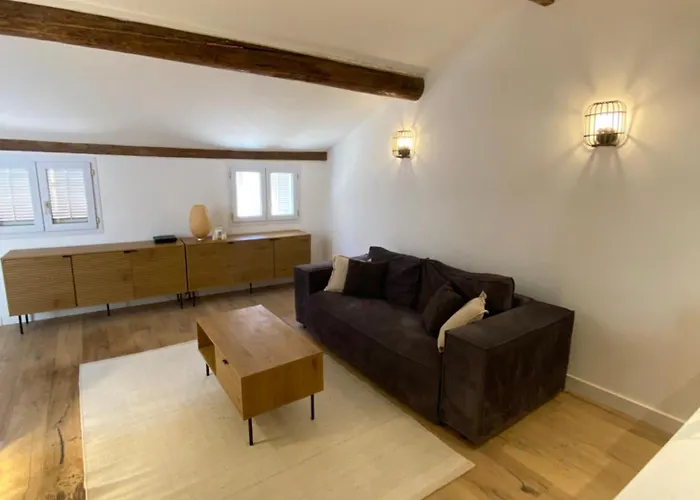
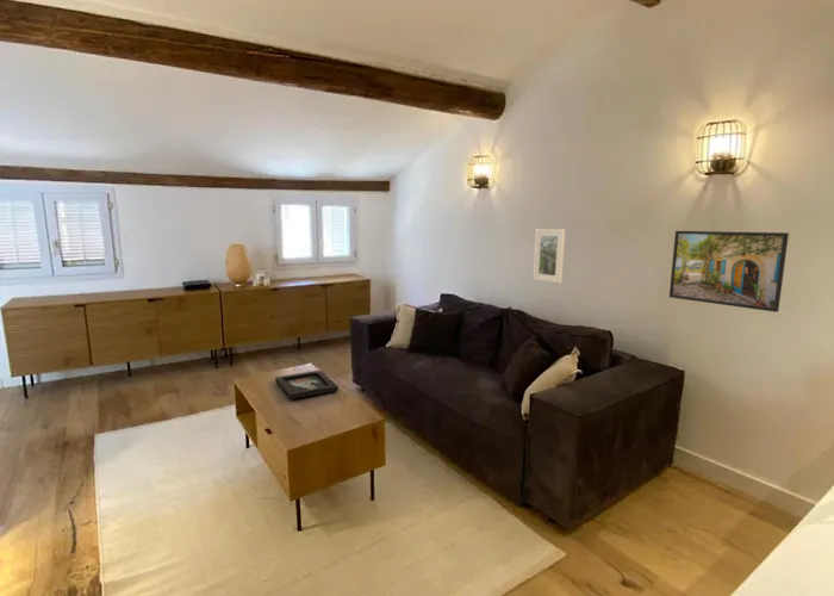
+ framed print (548, 255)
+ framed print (722, 268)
+ decorative tray (306, 383)
